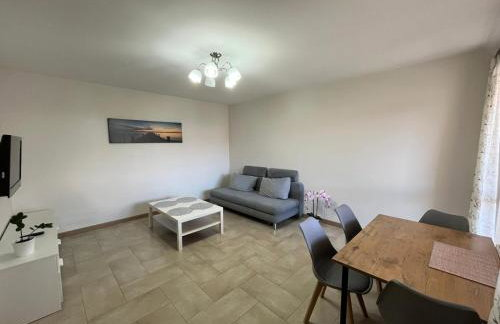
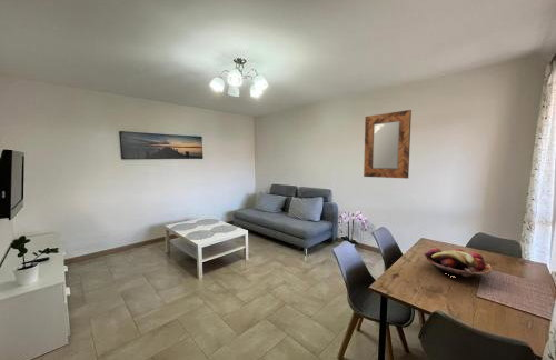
+ fruit basket (457, 260)
+ home mirror (385, 146)
